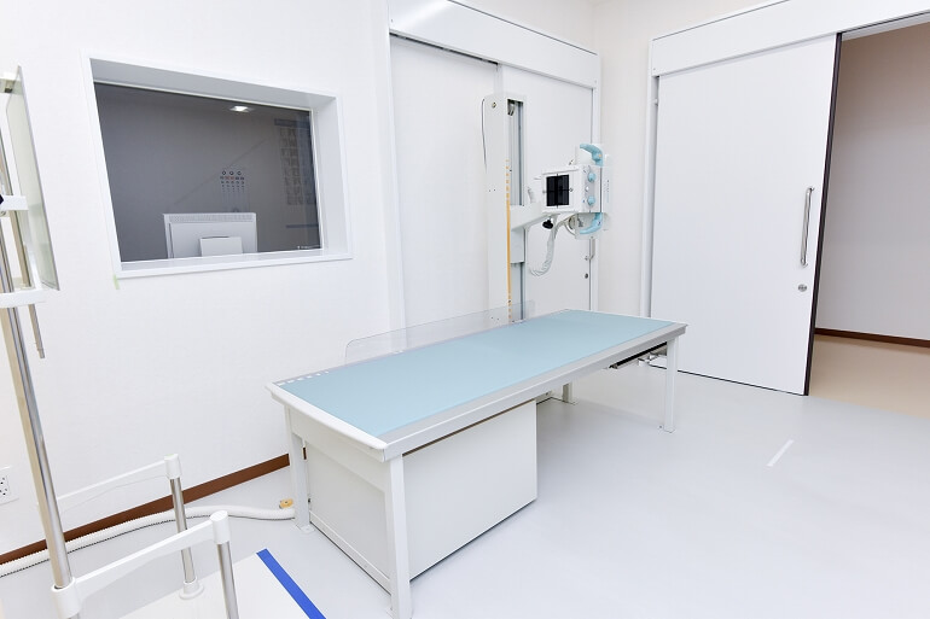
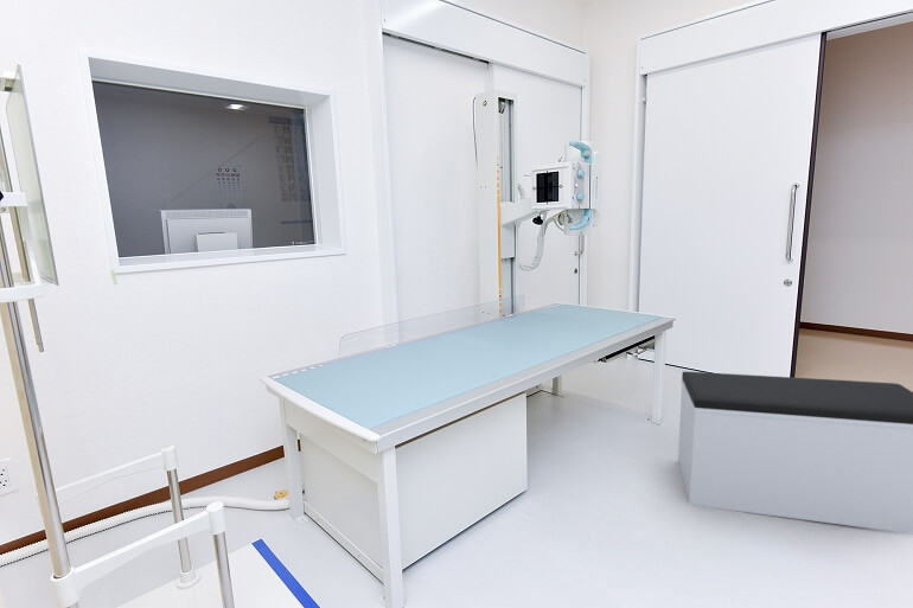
+ bench (794, 442)
